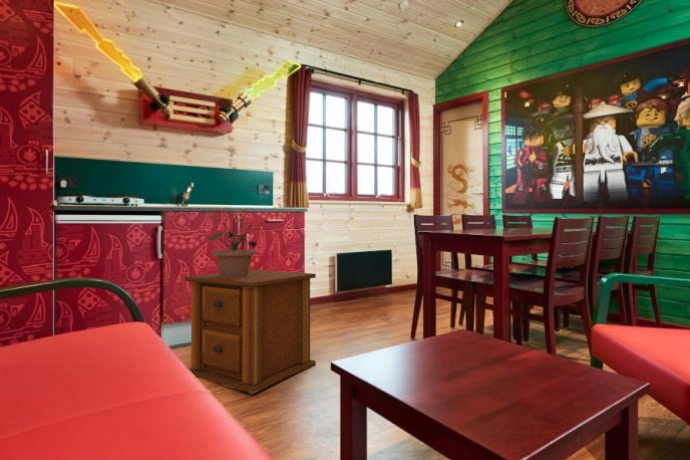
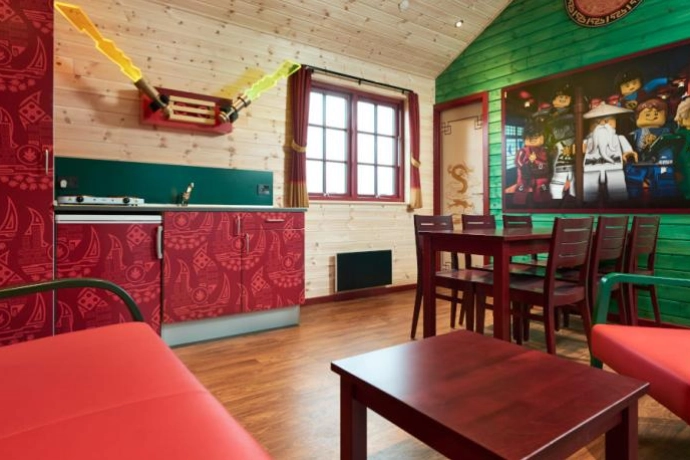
- side table (252, 322)
- potted plant (231, 240)
